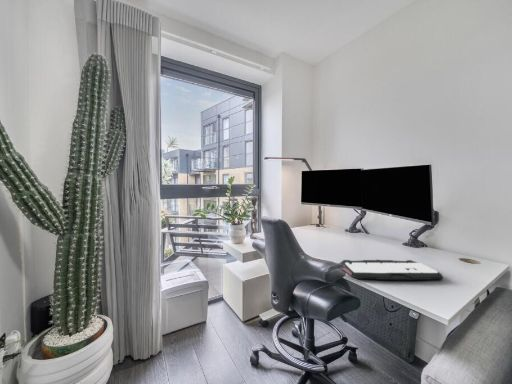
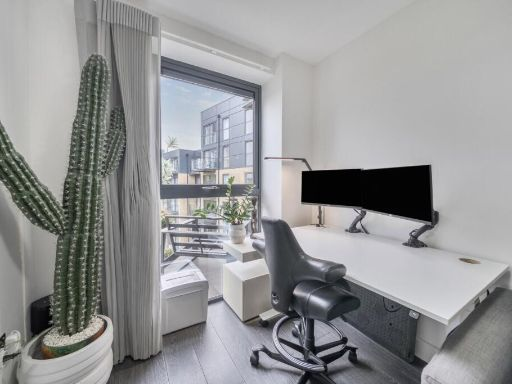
- keyboard (387, 268)
